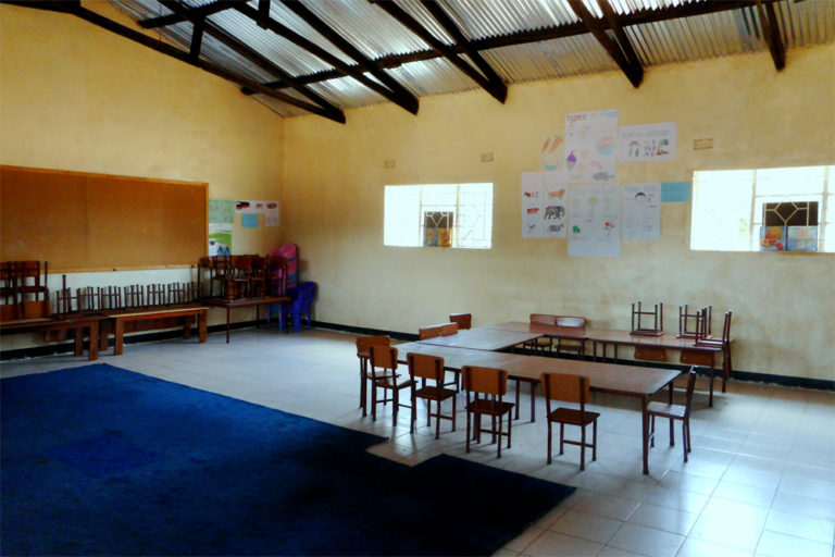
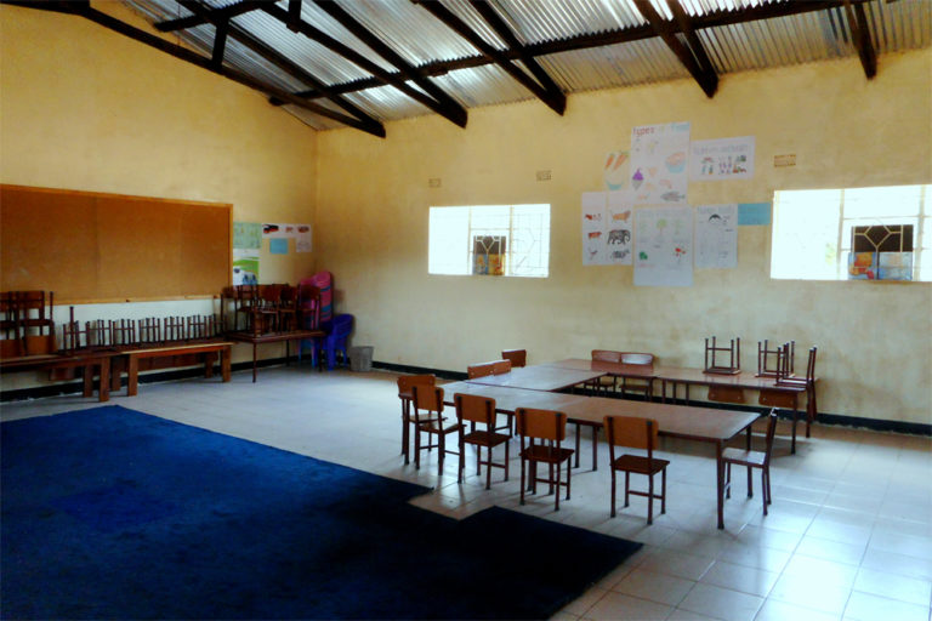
+ waste bin (360, 358)
